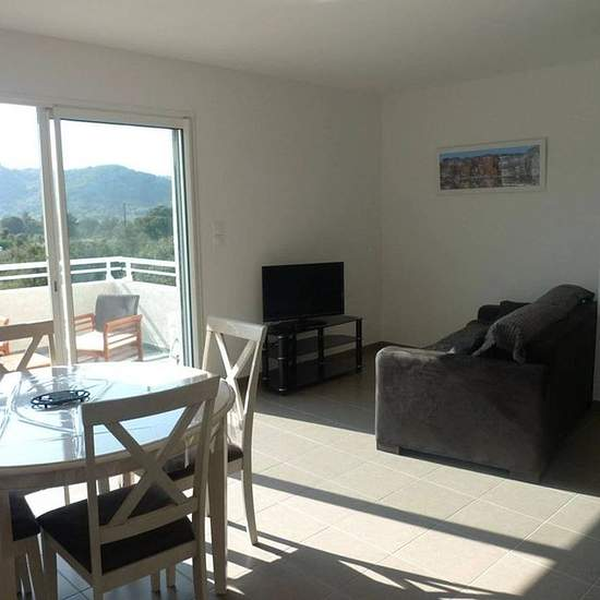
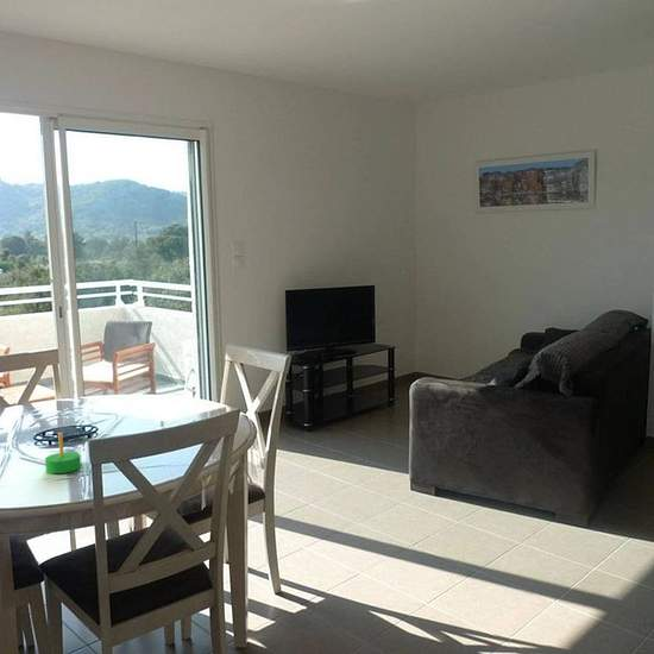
+ candle (62, 448)
